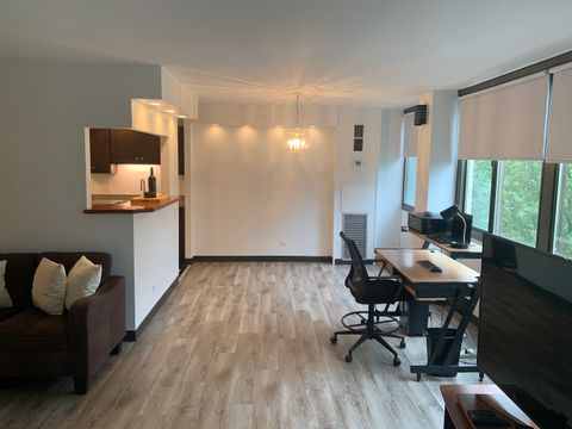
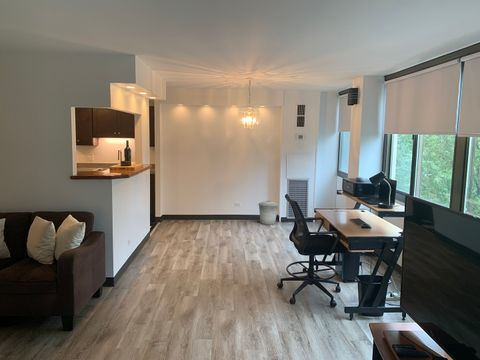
+ trash can (268, 211)
